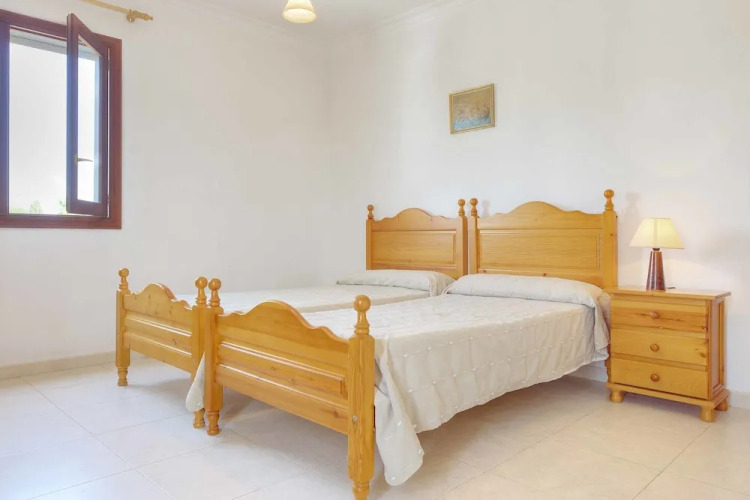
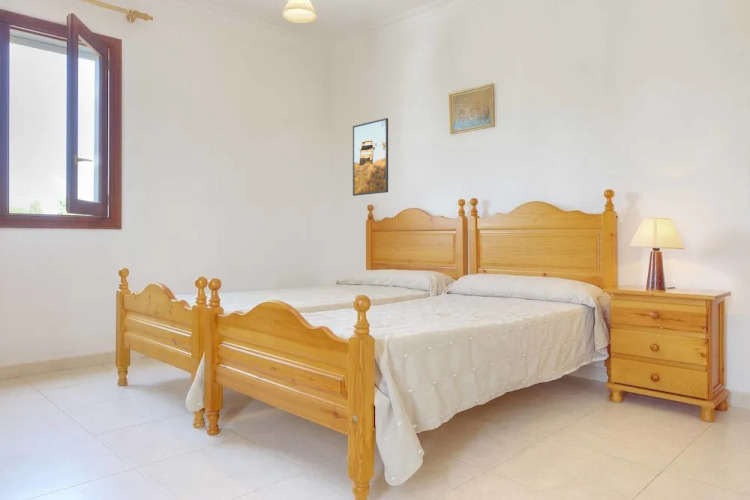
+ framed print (369, 158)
